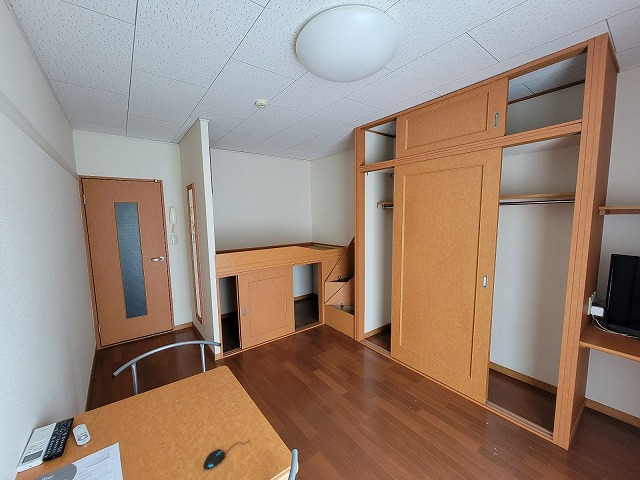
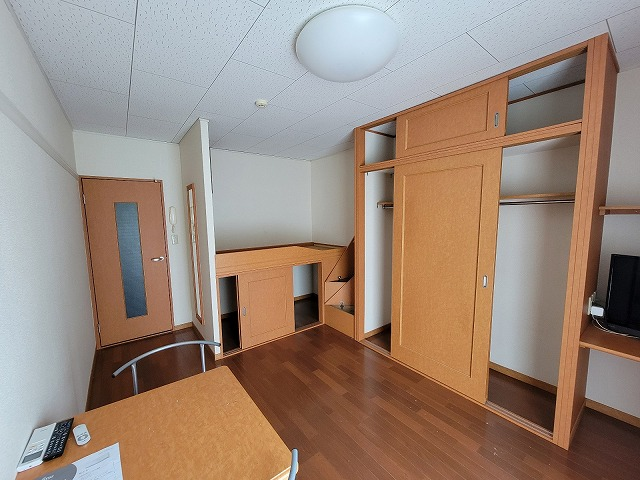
- mouse (227, 451)
